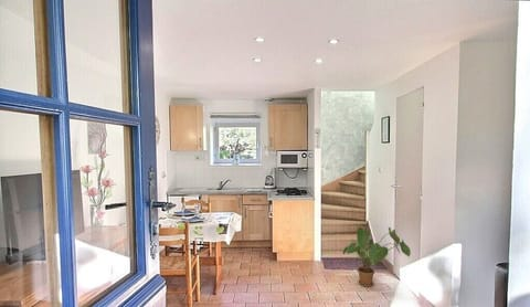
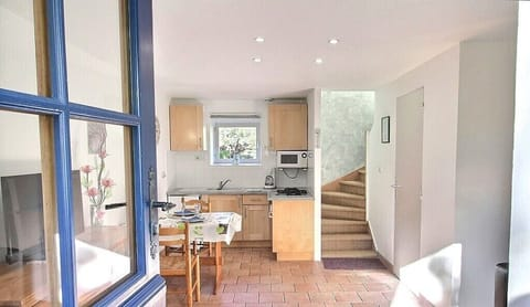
- house plant (374, 256)
